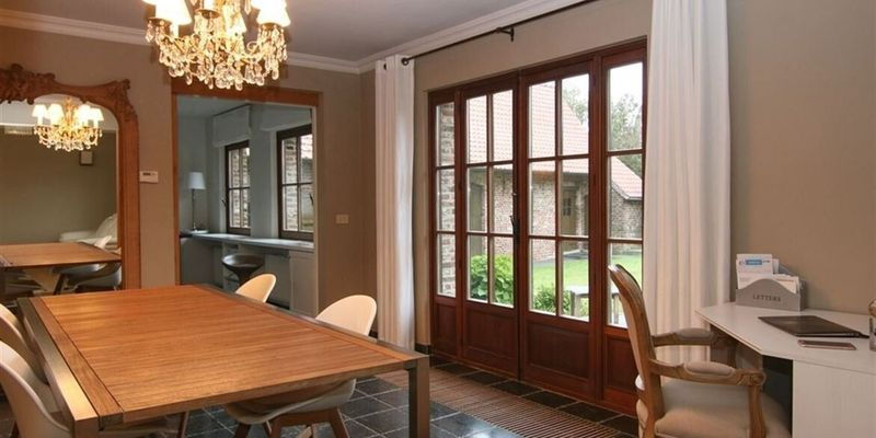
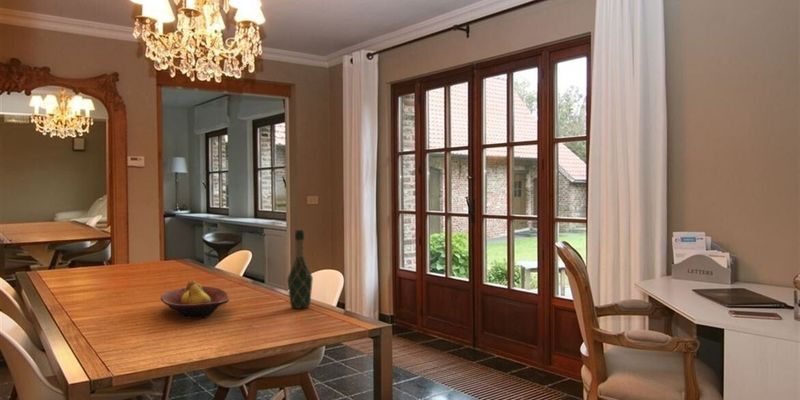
+ fruit bowl (195, 297)
+ wine bottle (300, 268)
